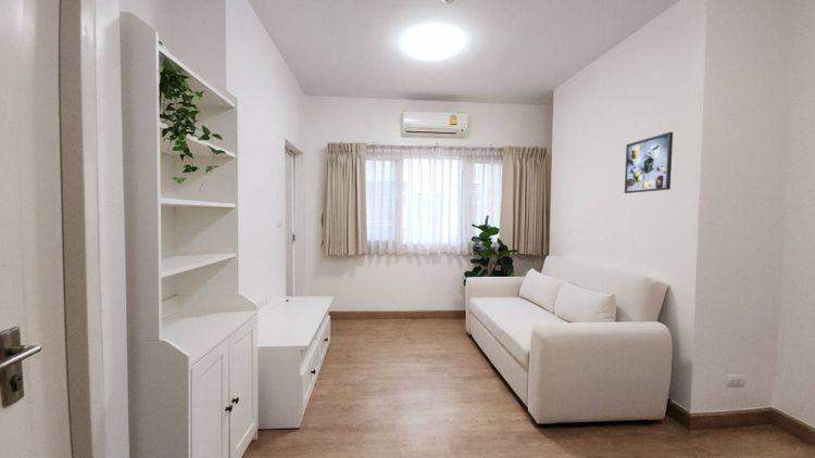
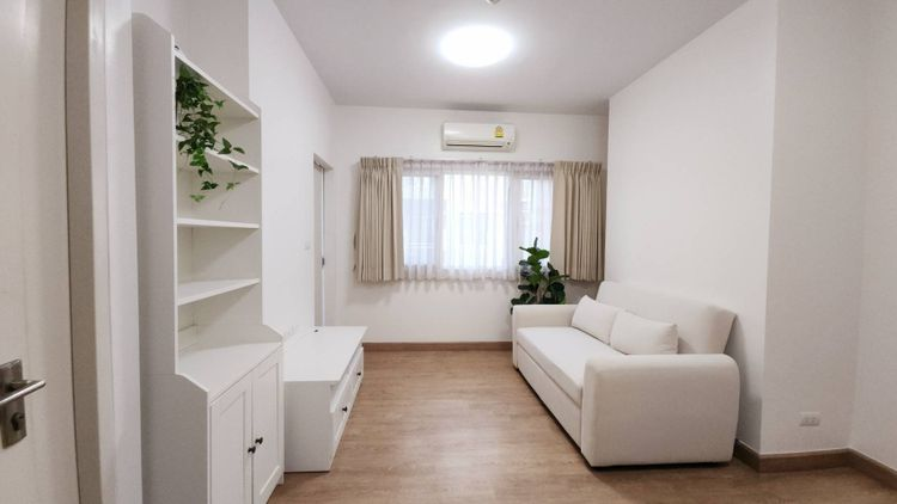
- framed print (647, 165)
